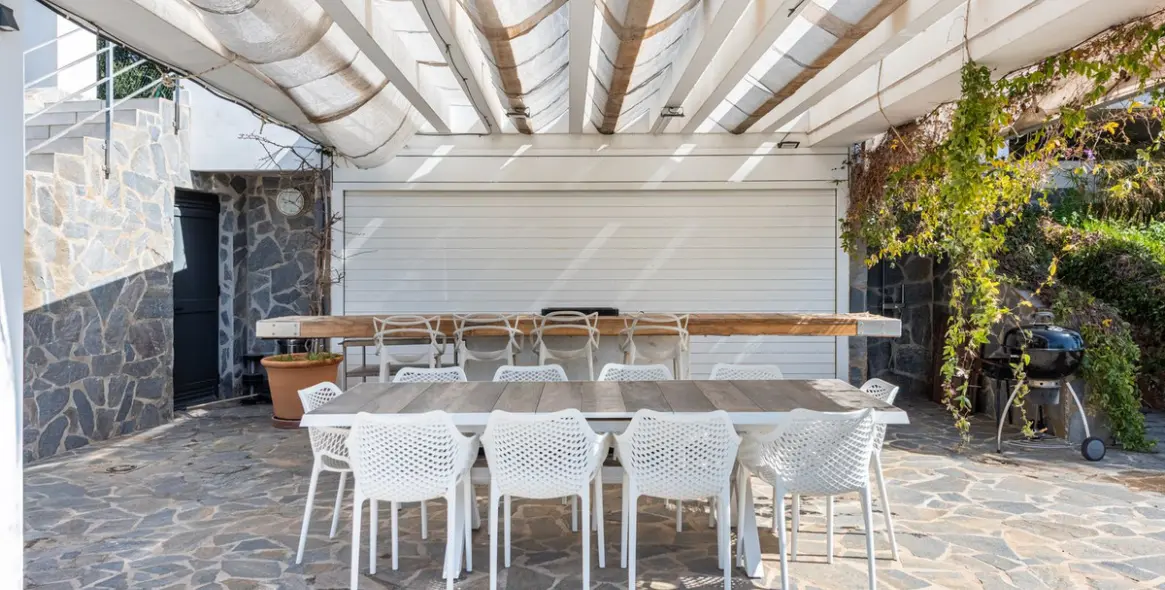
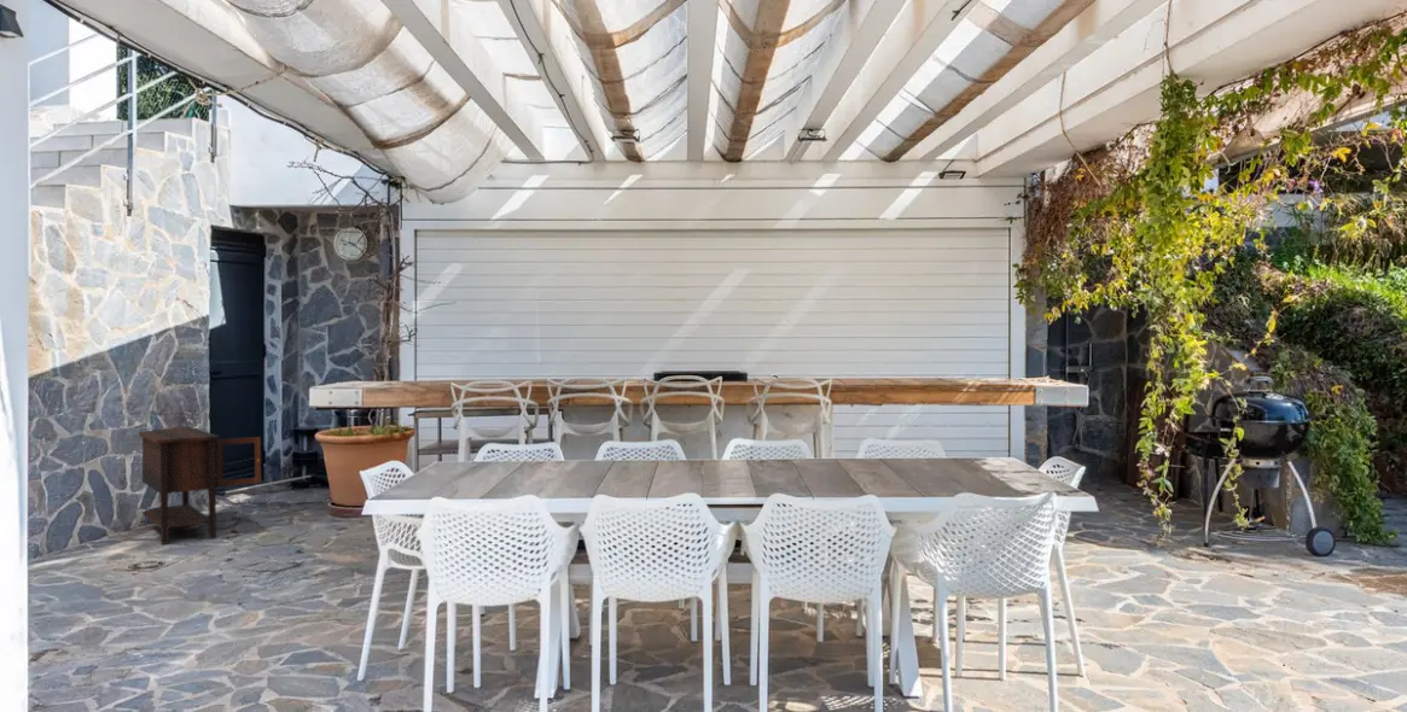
+ console table (185, 480)
